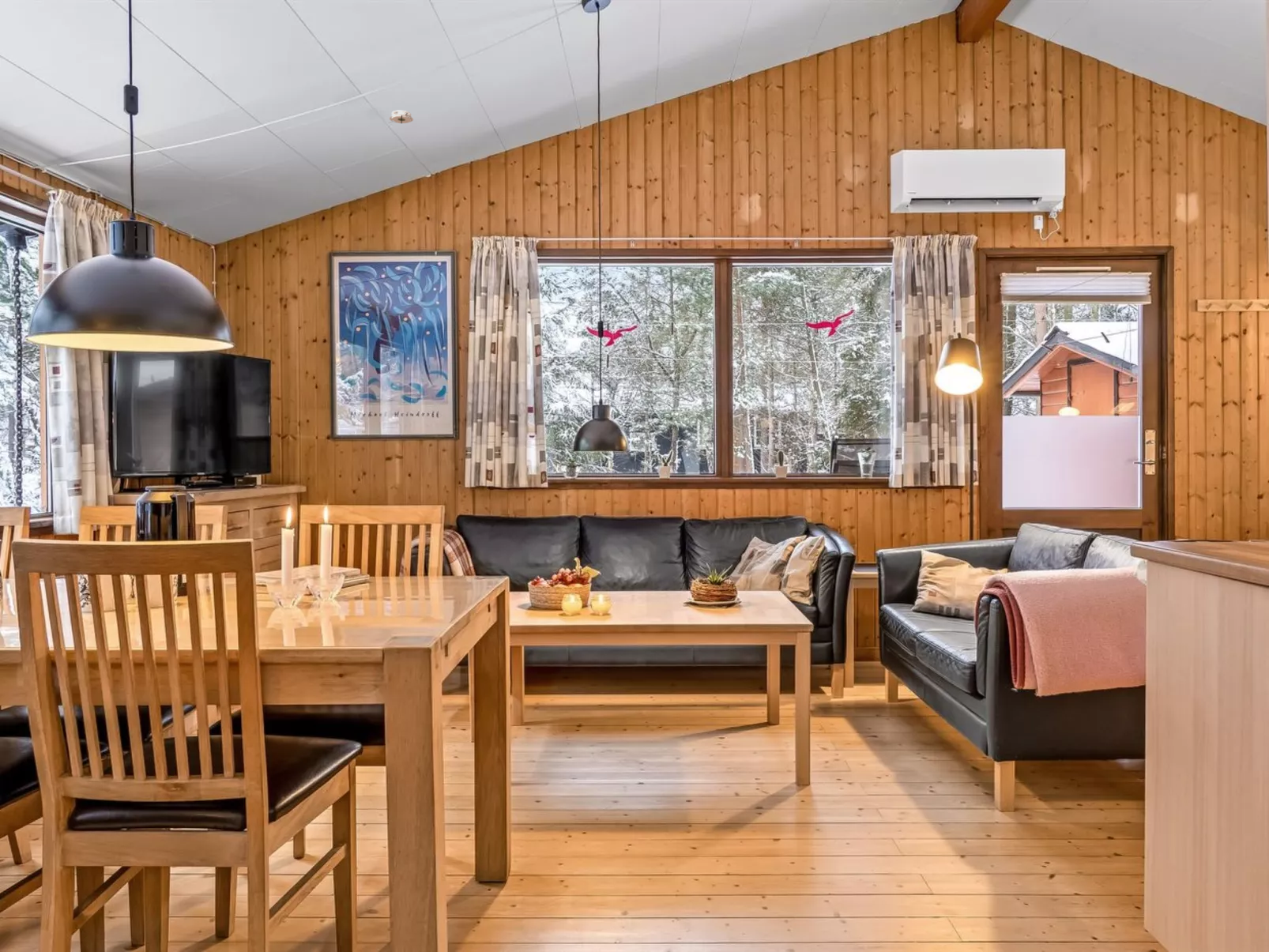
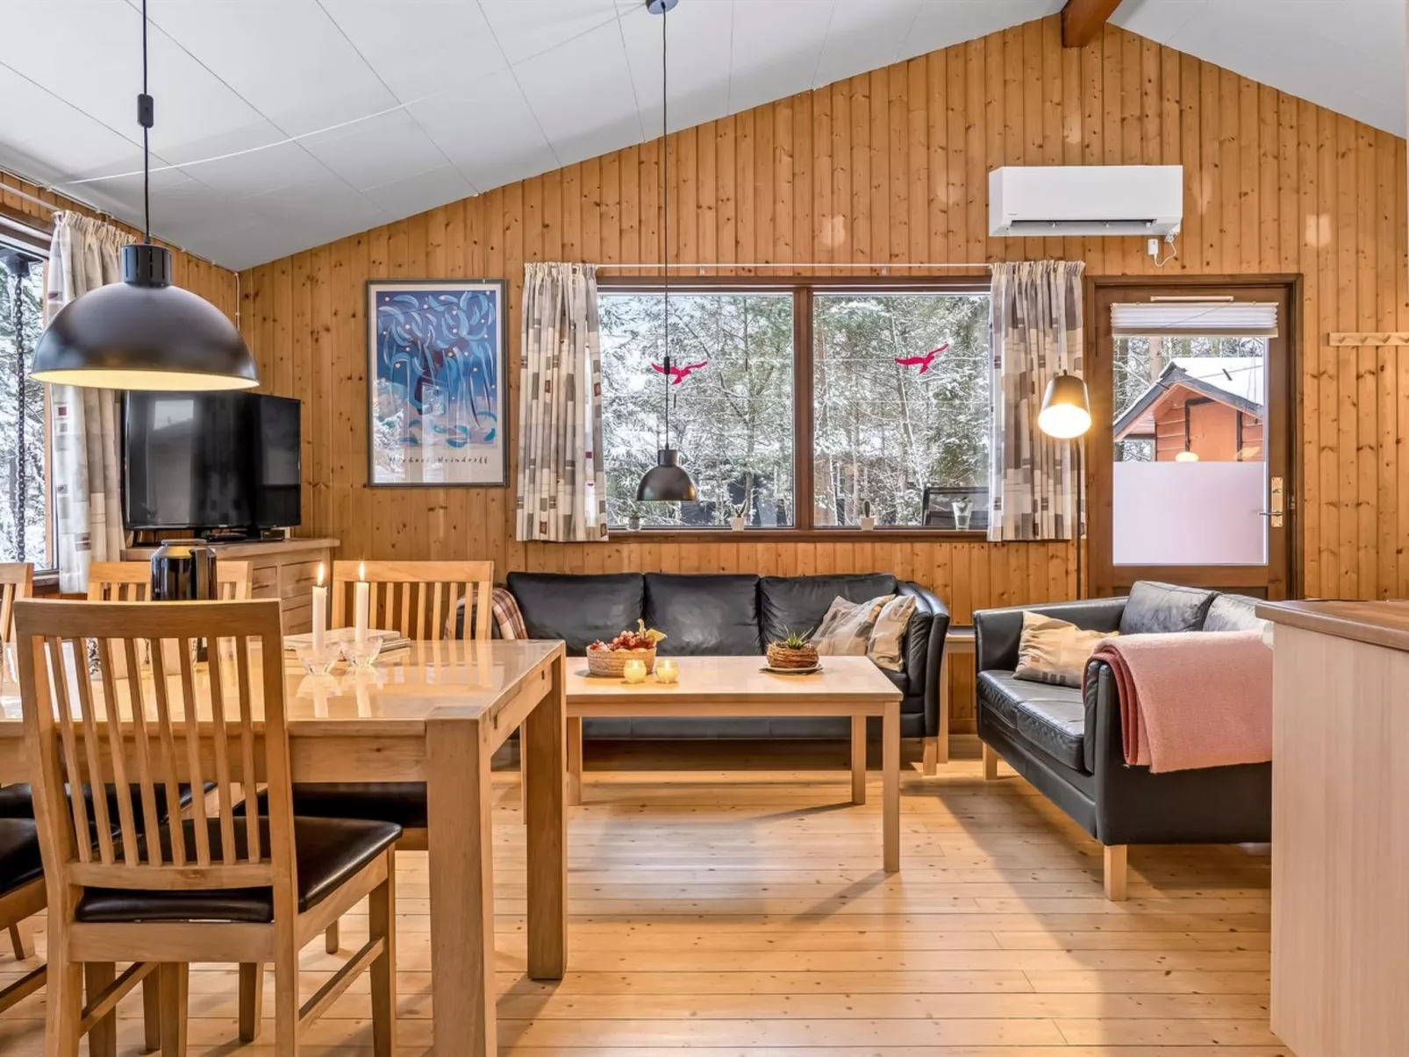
- smoke detector (401, 117)
